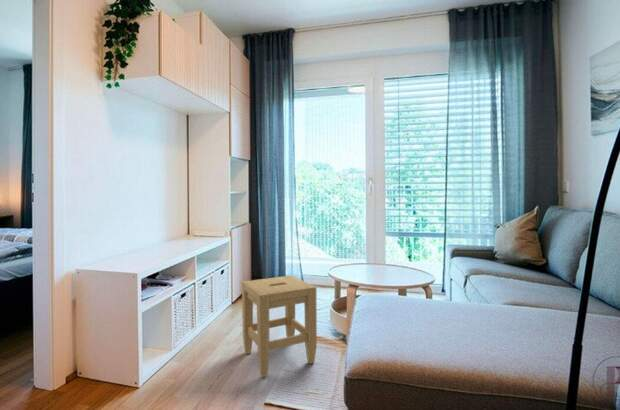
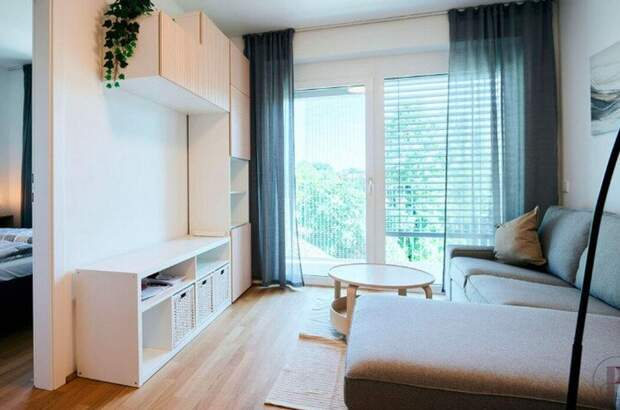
- stool (278, 320)
